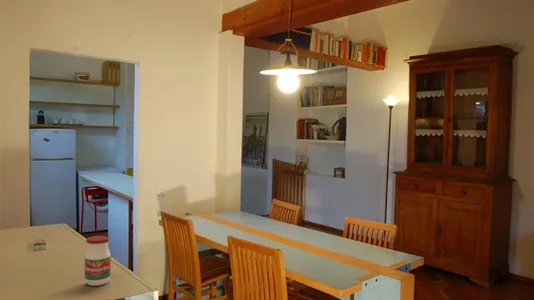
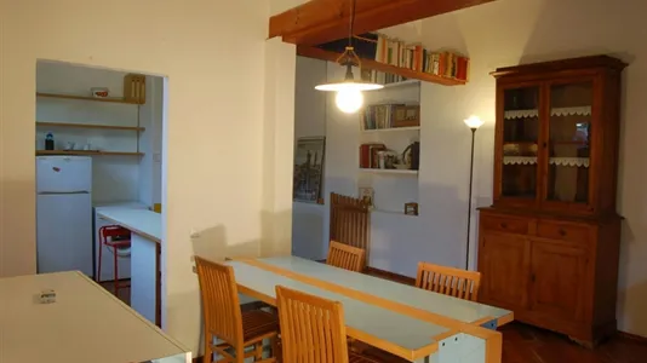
- jar (97, 260)
